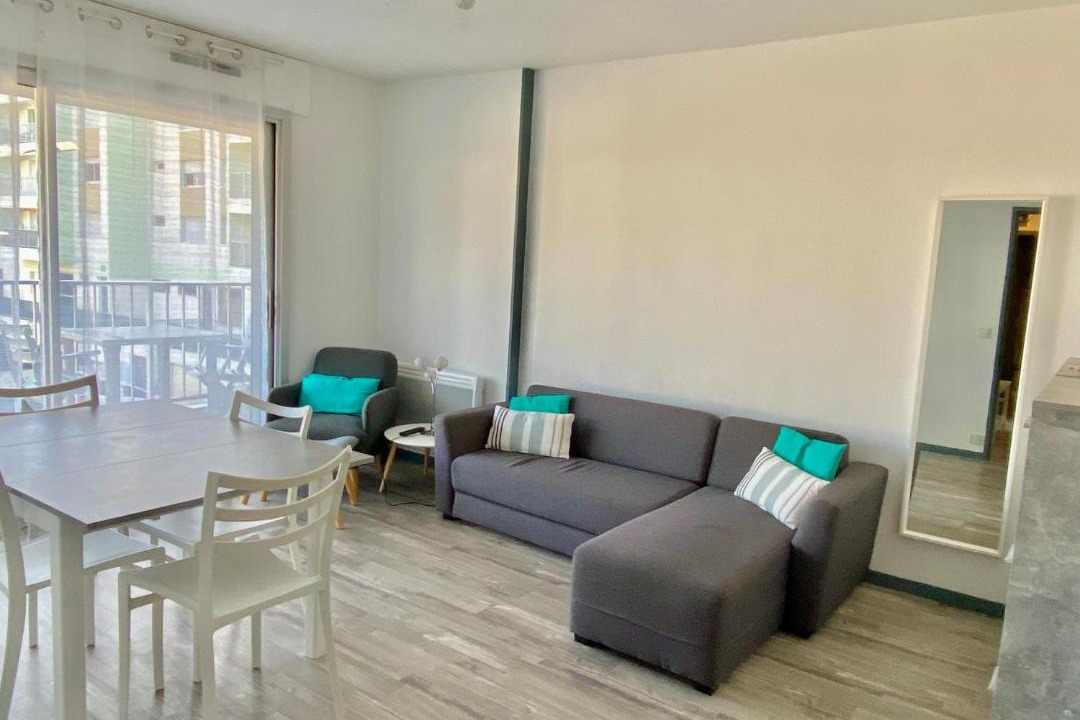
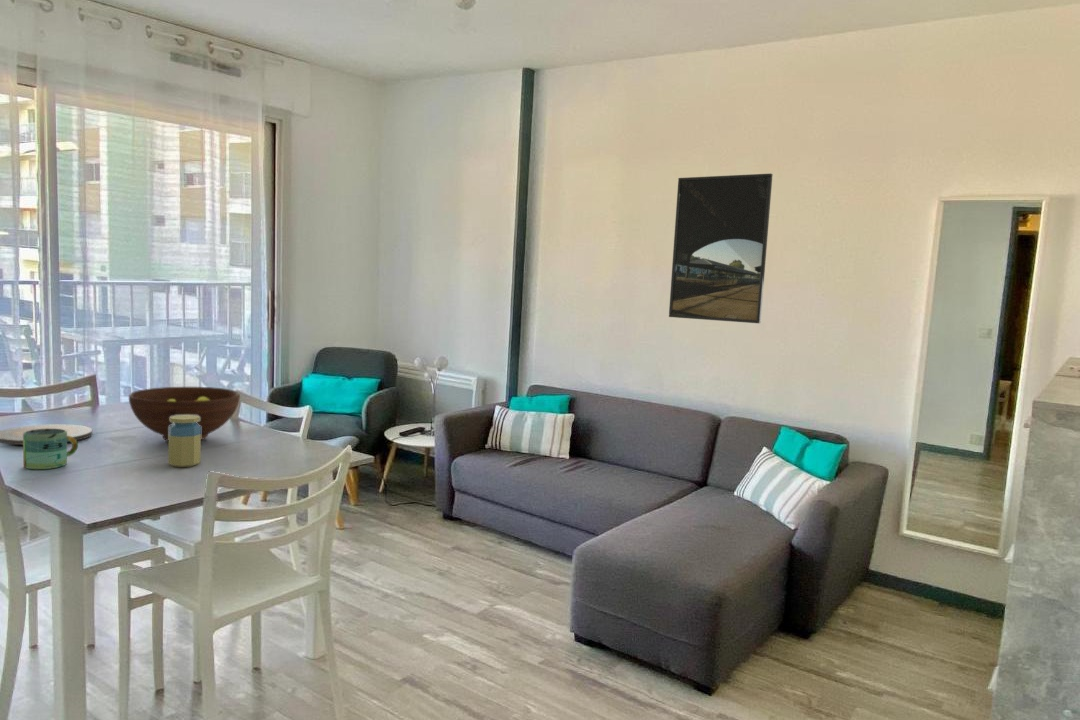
+ plate (44, 428)
+ fruit bowl (185, 414)
+ mug (51, 447)
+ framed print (718, 248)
+ jar (184, 440)
